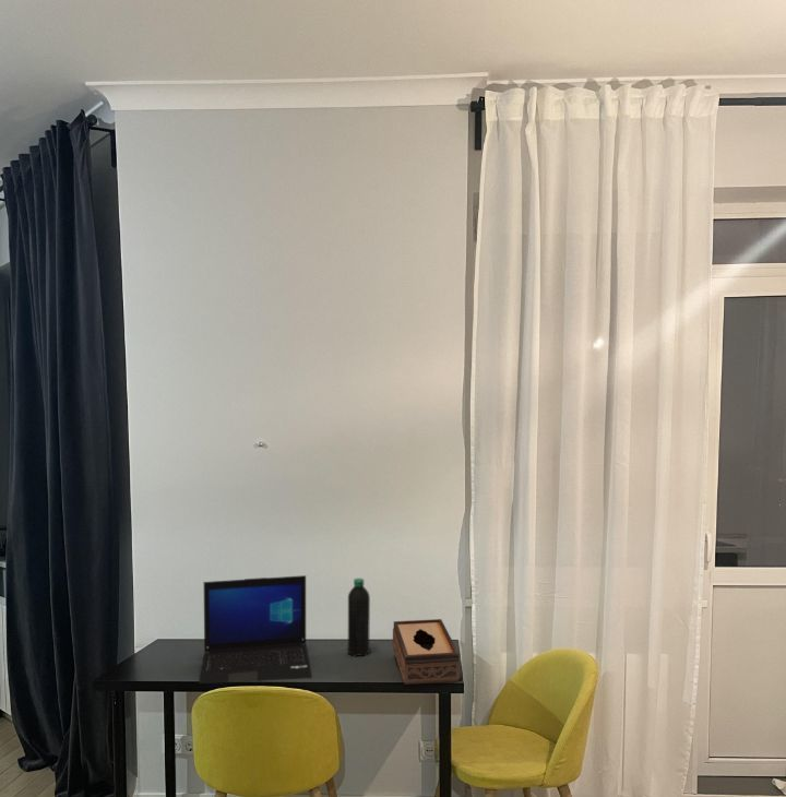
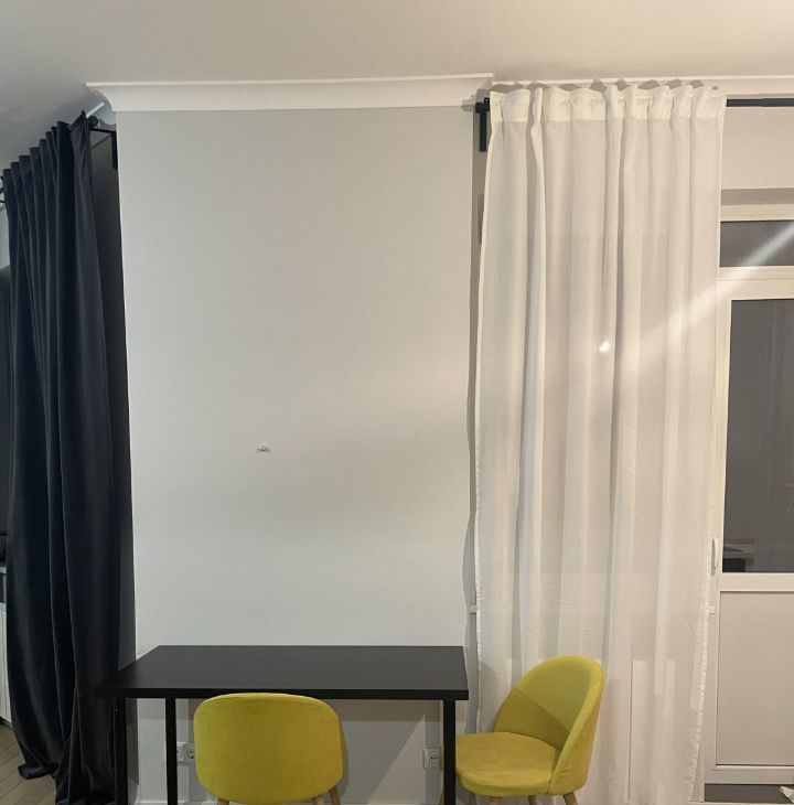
- tissue box (424, 652)
- laptop (255, 630)
- water bottle (358, 616)
